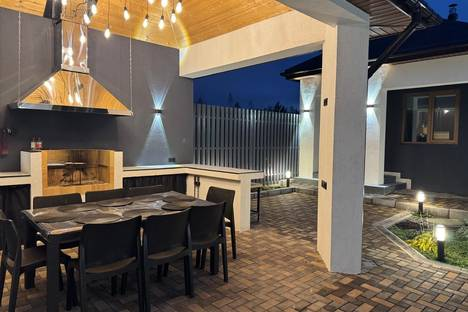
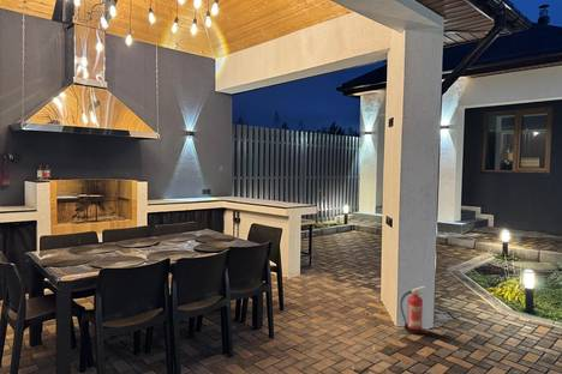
+ fire extinguisher (412, 308)
